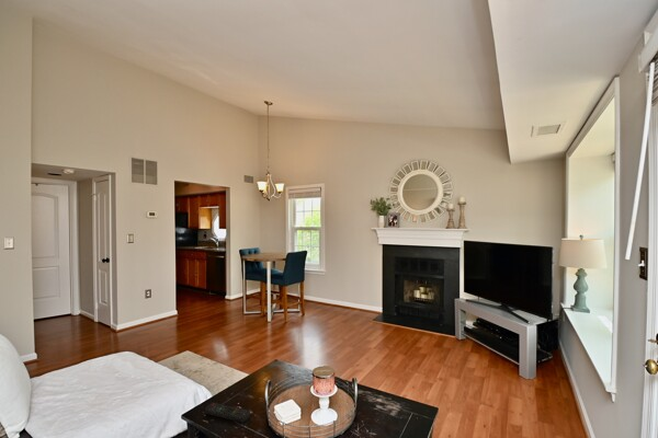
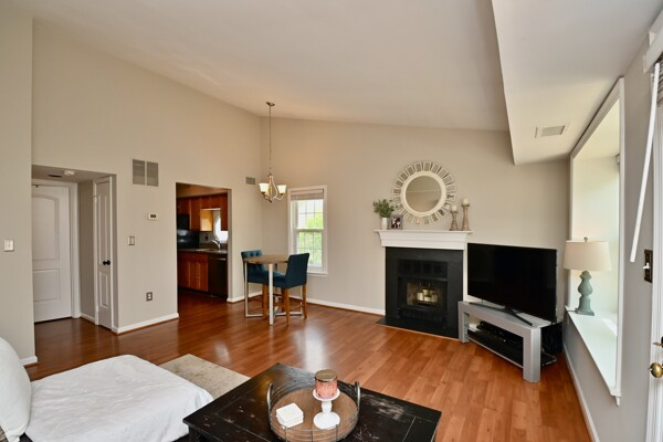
- remote control (227, 412)
